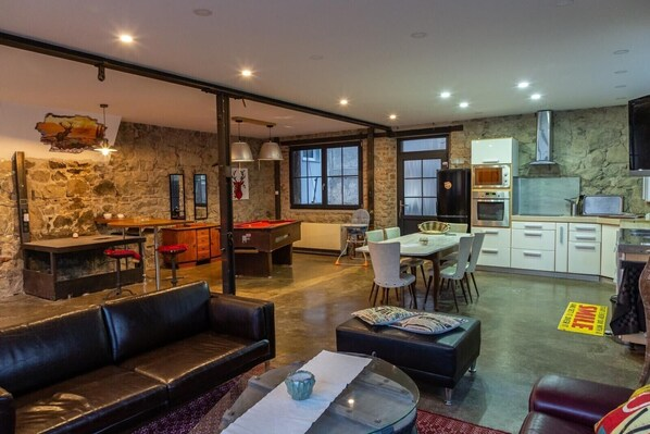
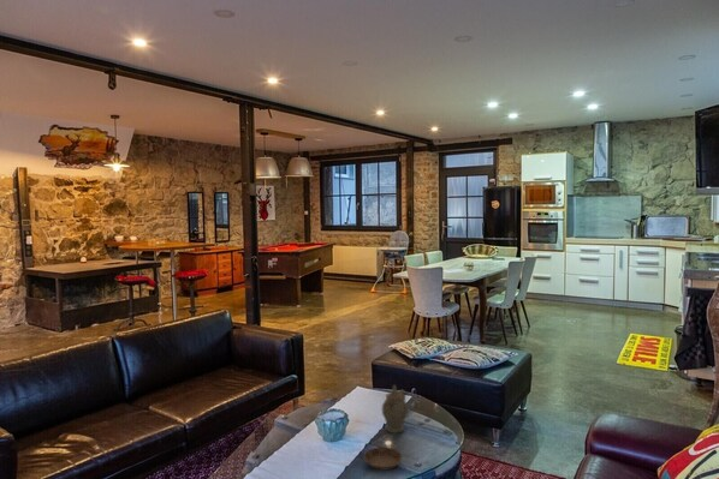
+ chinaware (394, 407)
+ saucer (382, 459)
